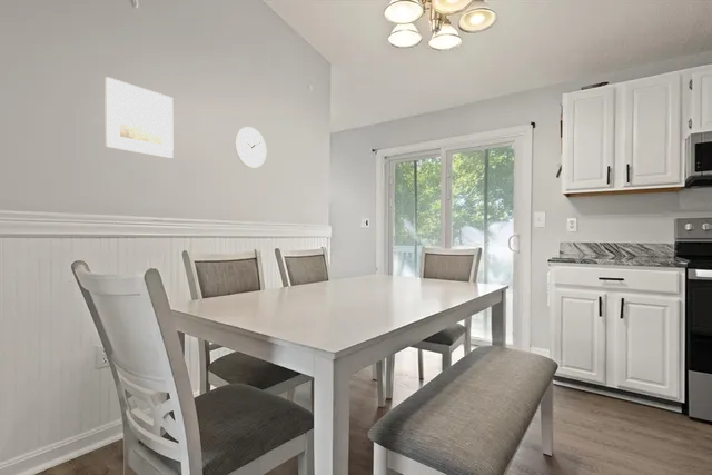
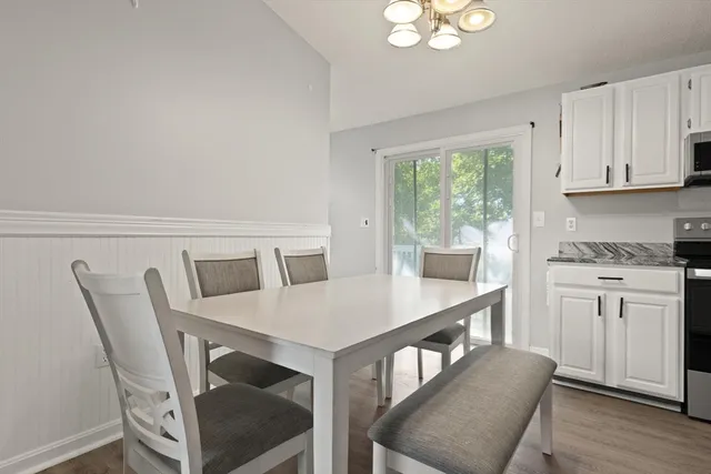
- wall clock (251, 147)
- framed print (141, 120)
